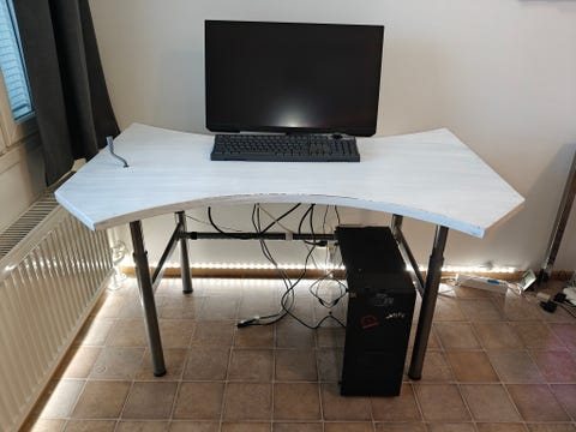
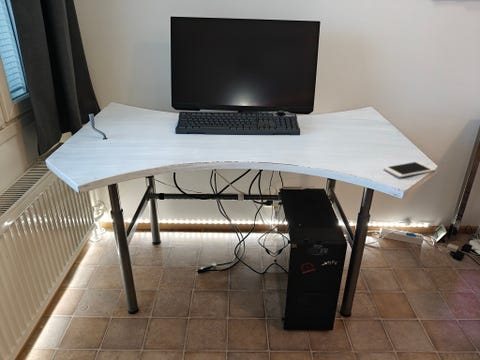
+ cell phone (409, 168)
